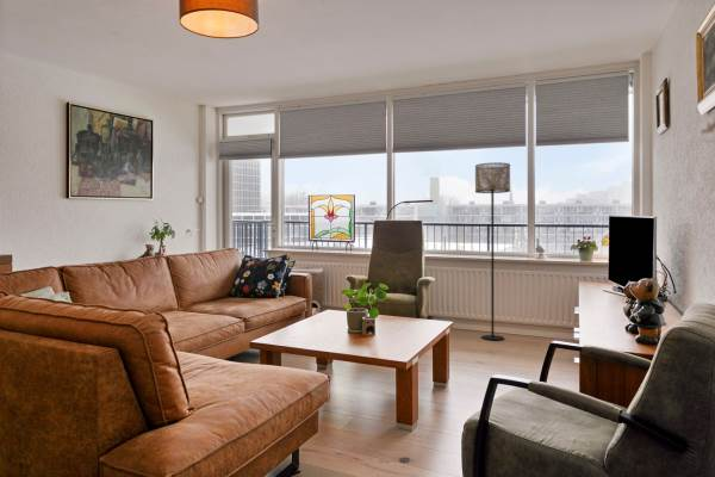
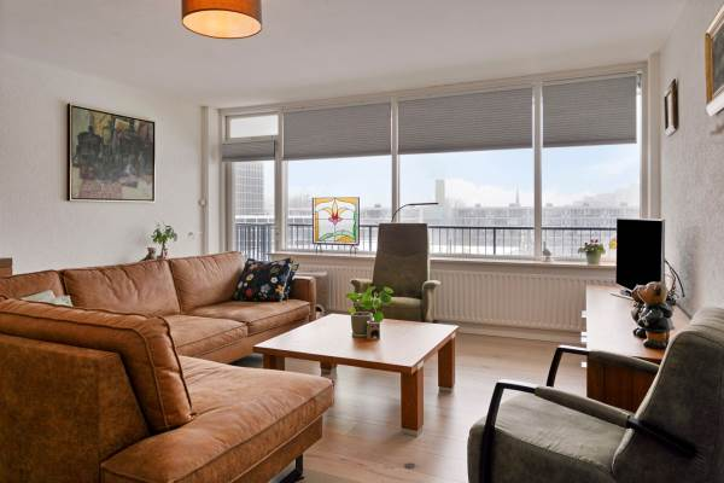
- floor lamp (492, 250)
